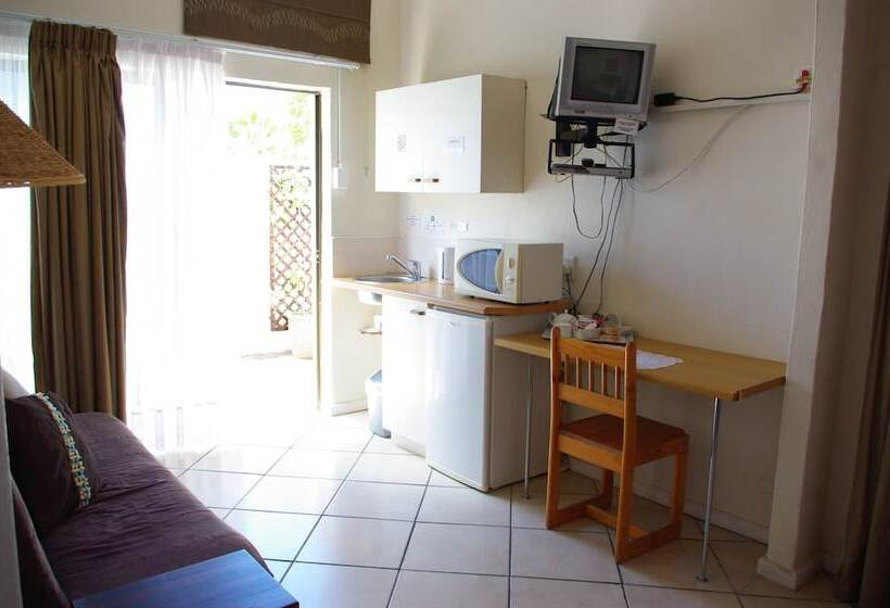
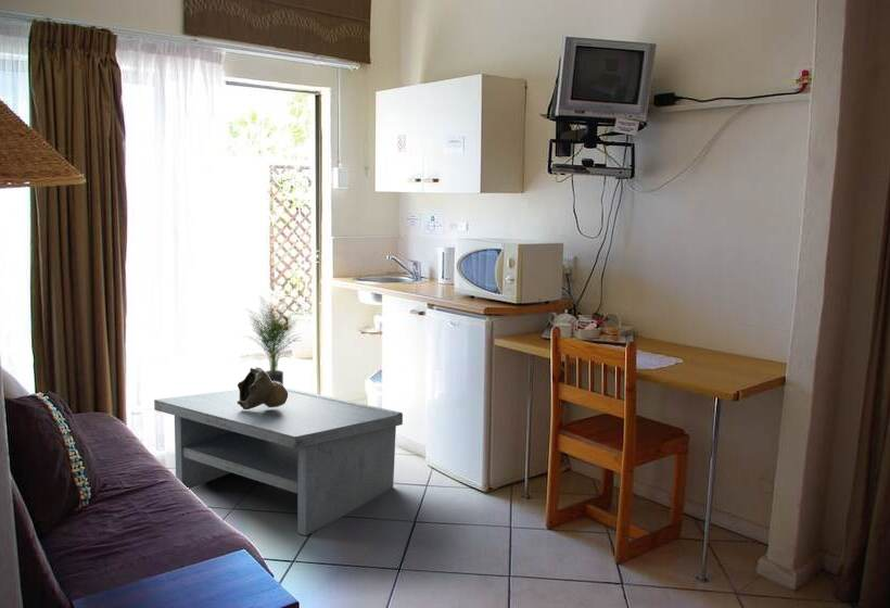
+ potted plant (277, 339)
+ coffee table (281, 445)
+ decorative bowl (262, 389)
